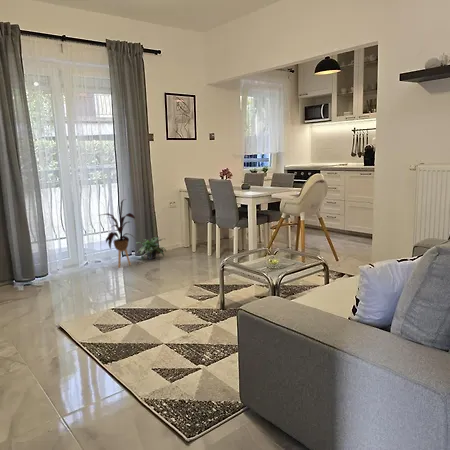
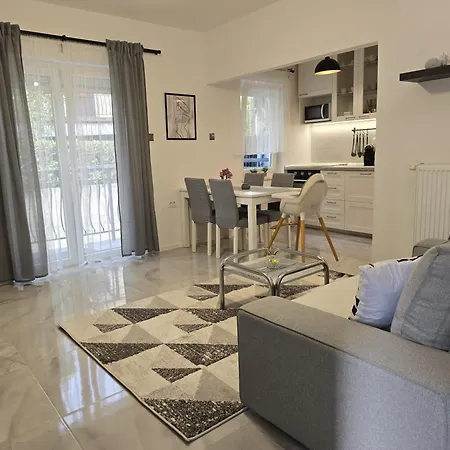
- house plant (117, 234)
- potted plant (150, 247)
